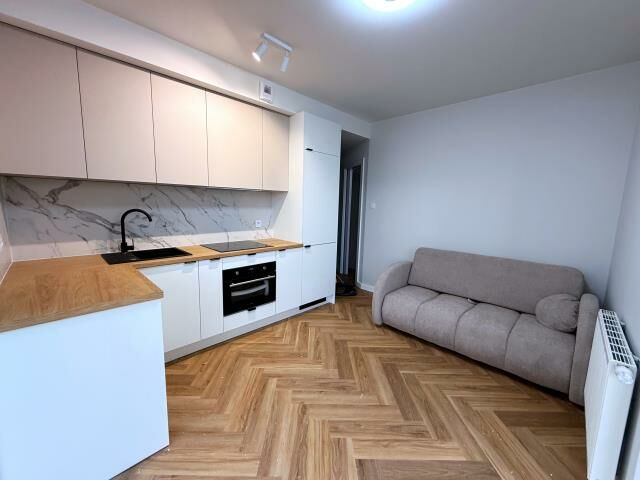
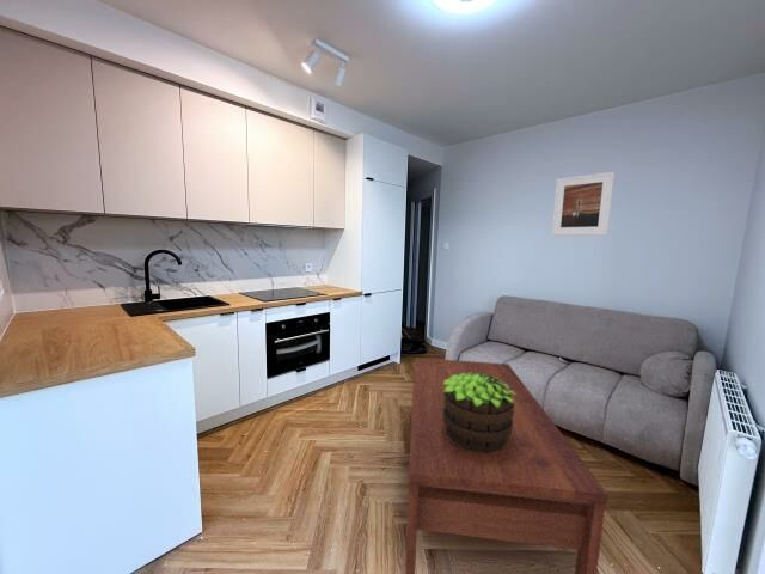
+ coffee table (470, 451)
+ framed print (581, 206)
+ potted plant (477, 405)
